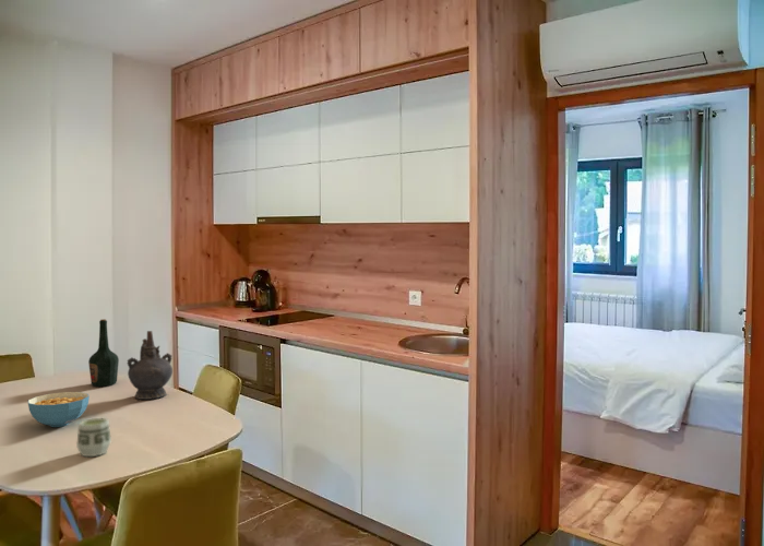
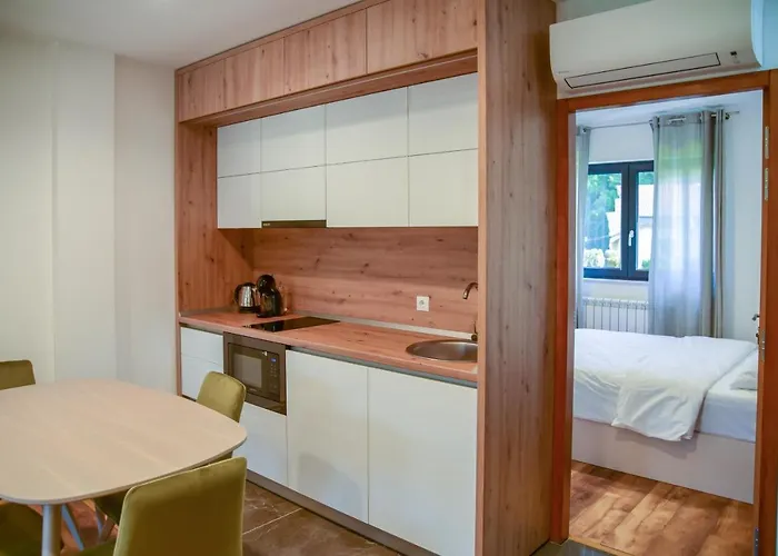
- cup (94, 437)
- ceremonial vessel (150, 363)
- cereal bowl (59, 411)
- bottle (104, 352)
